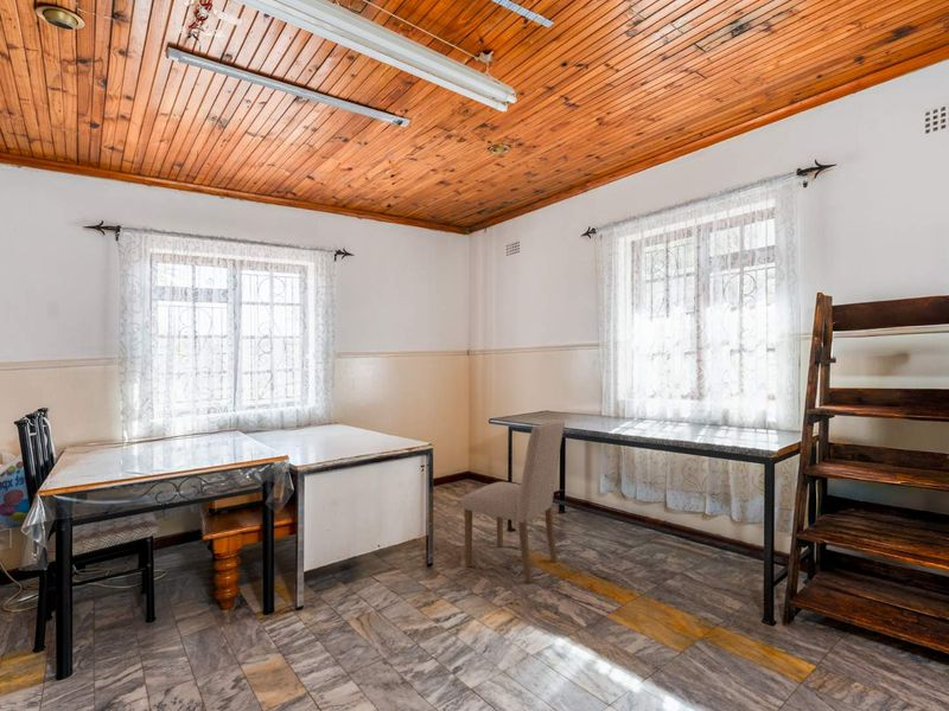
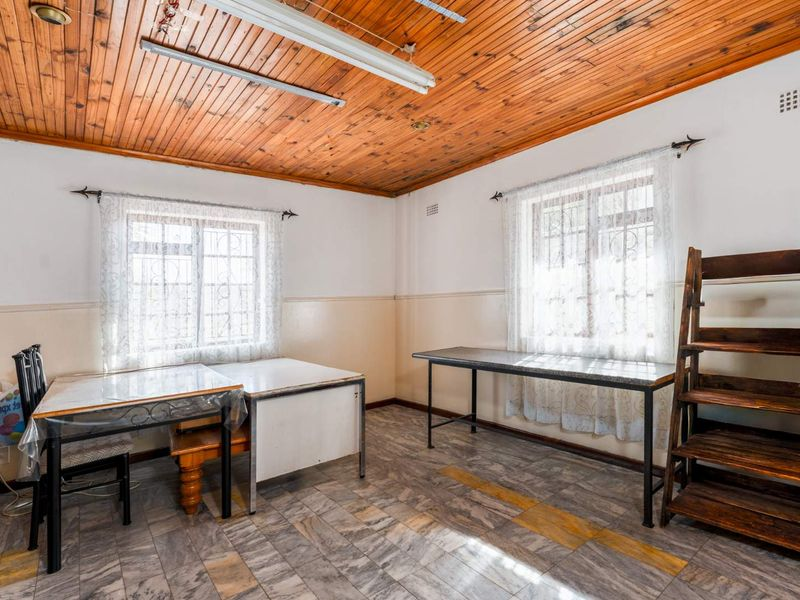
- dining chair (512, 491)
